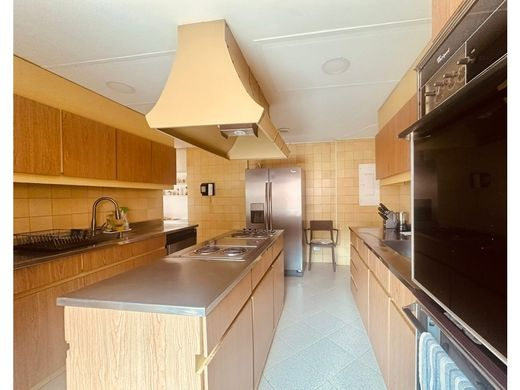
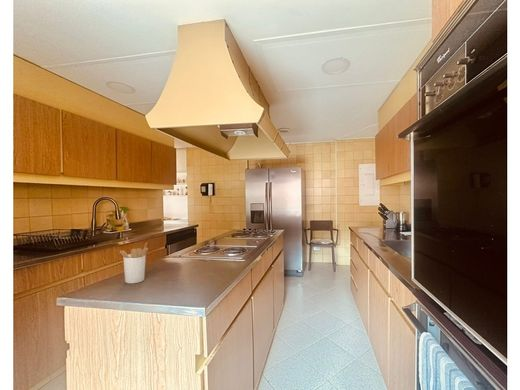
+ utensil holder (136, 263)
